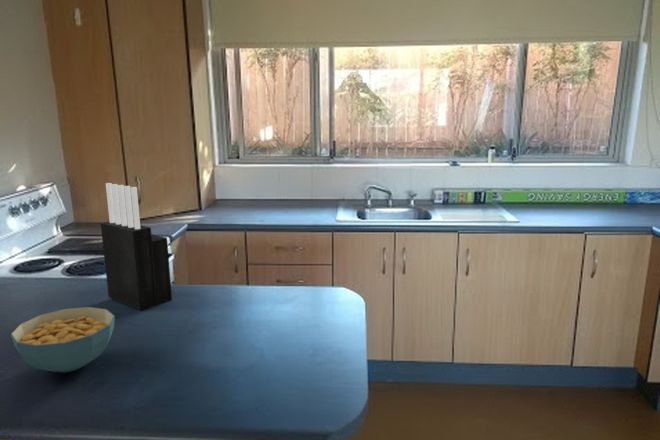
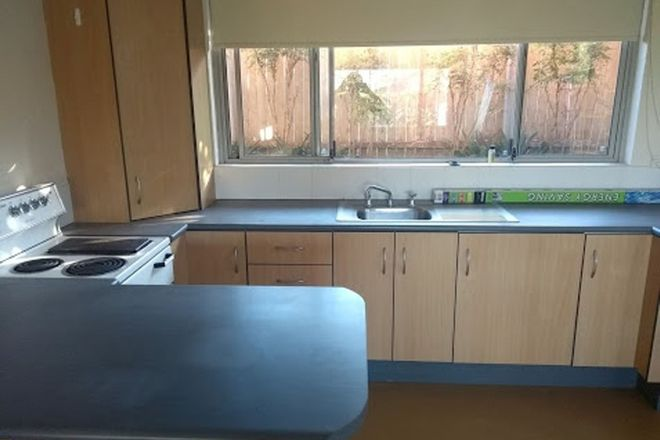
- knife block (138, 242)
- cereal bowl (67, 345)
